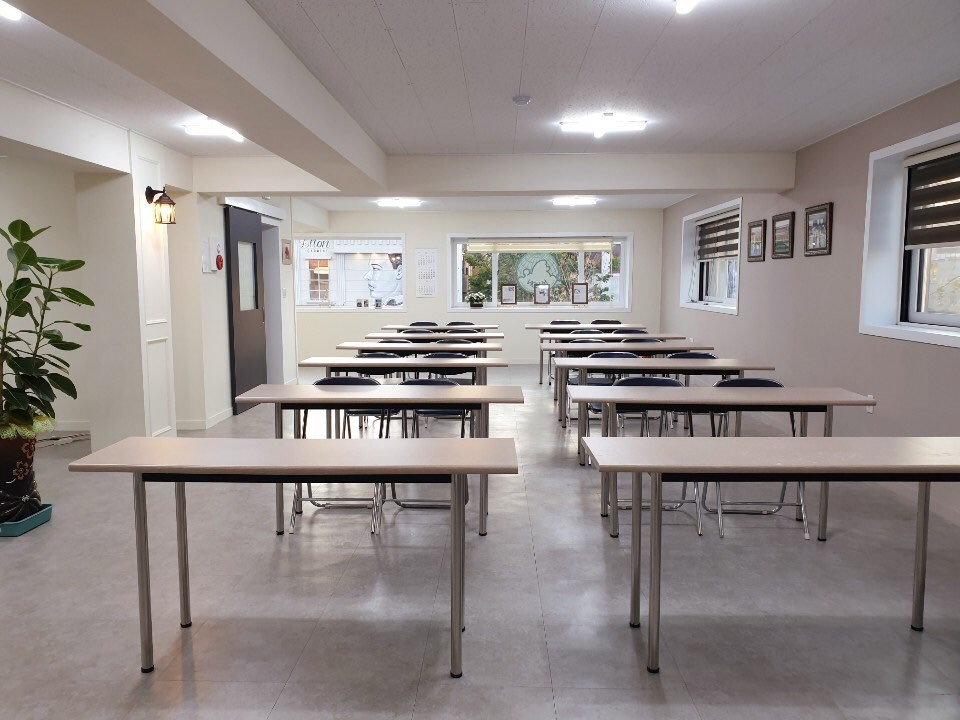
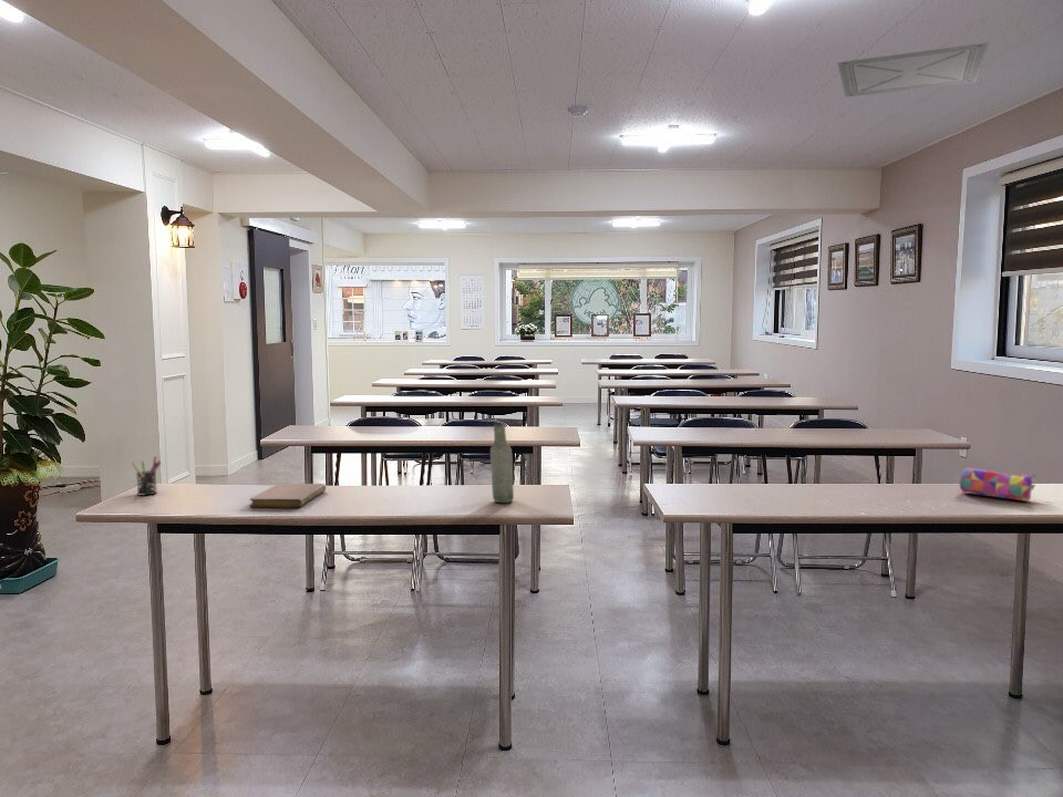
+ notebook (289, 494)
+ bottle (502, 462)
+ pen holder (146, 475)
+ pencil case (997, 483)
+ ceiling vent (909, 72)
